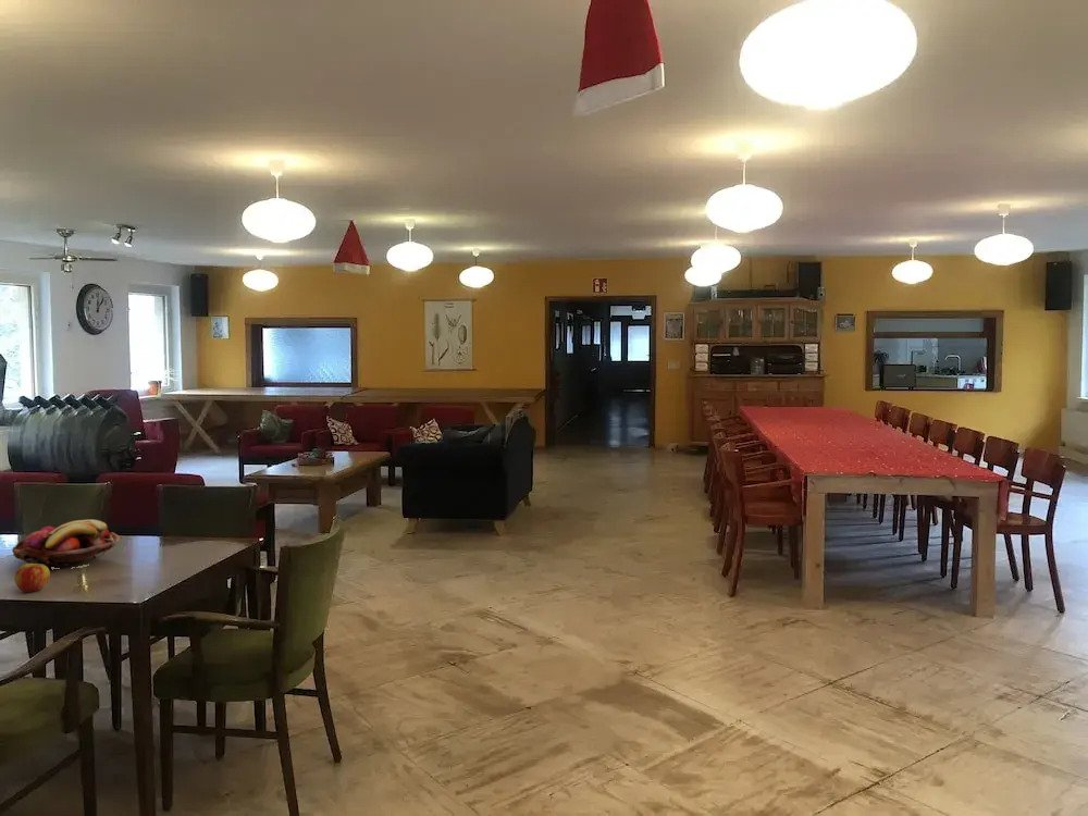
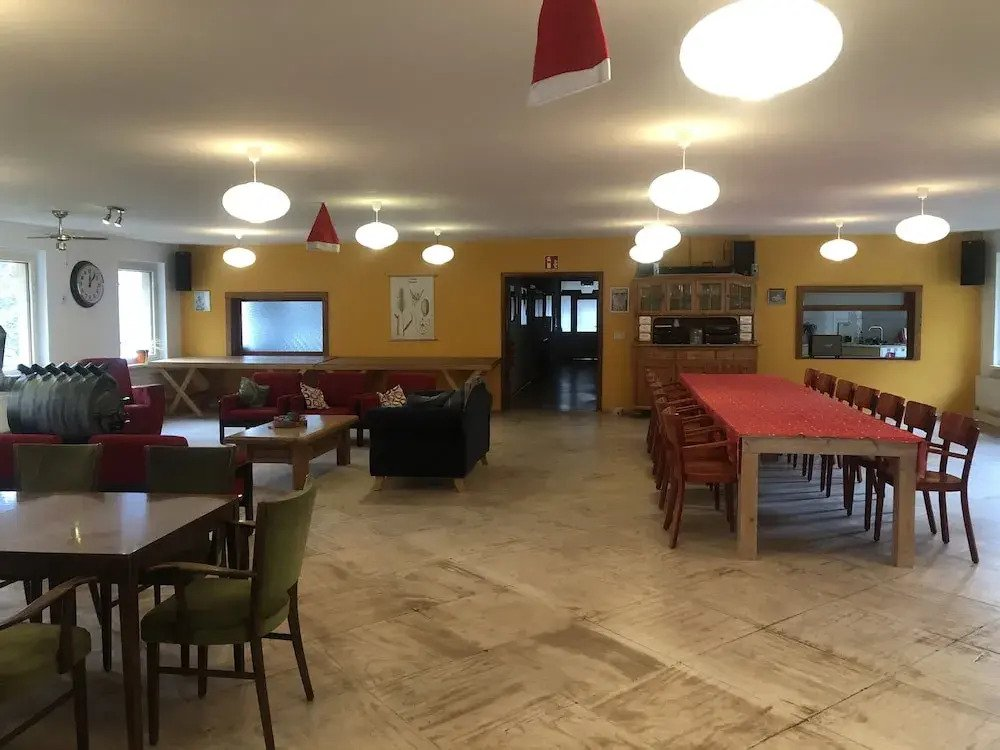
- apple (33, 577)
- fruit basket (66, 541)
